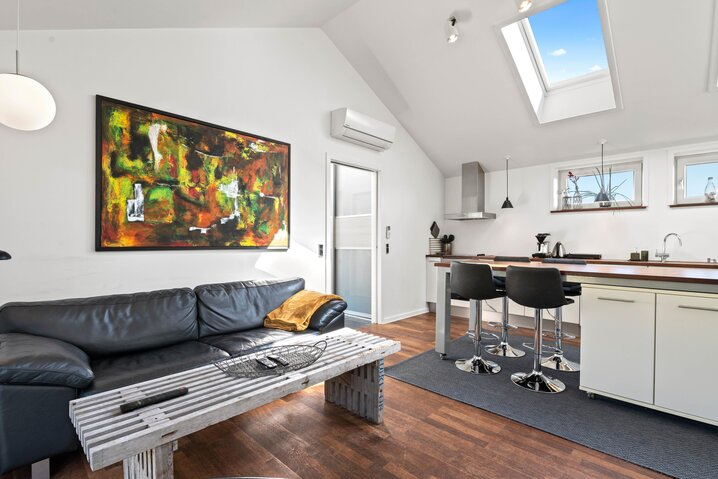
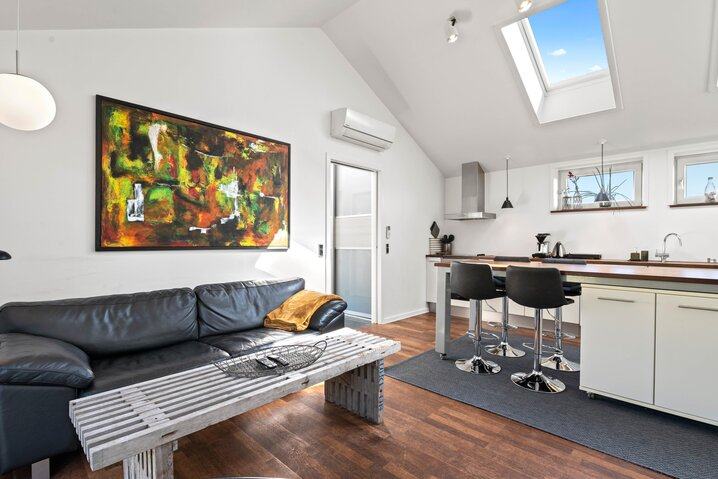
- remote control (156, 399)
